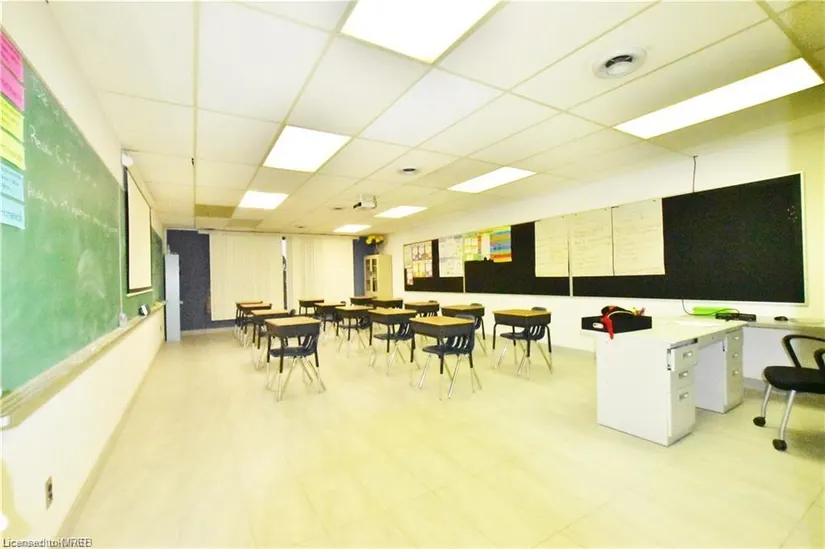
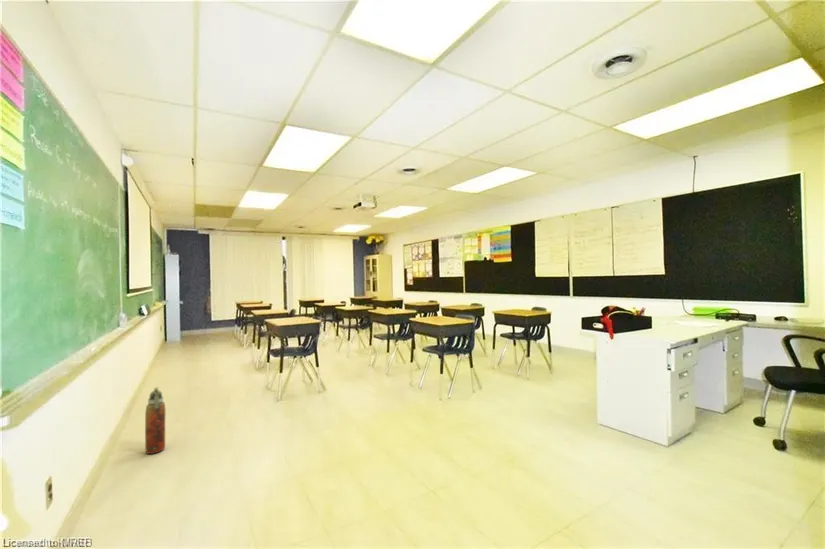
+ fire extinguisher (154, 419)
